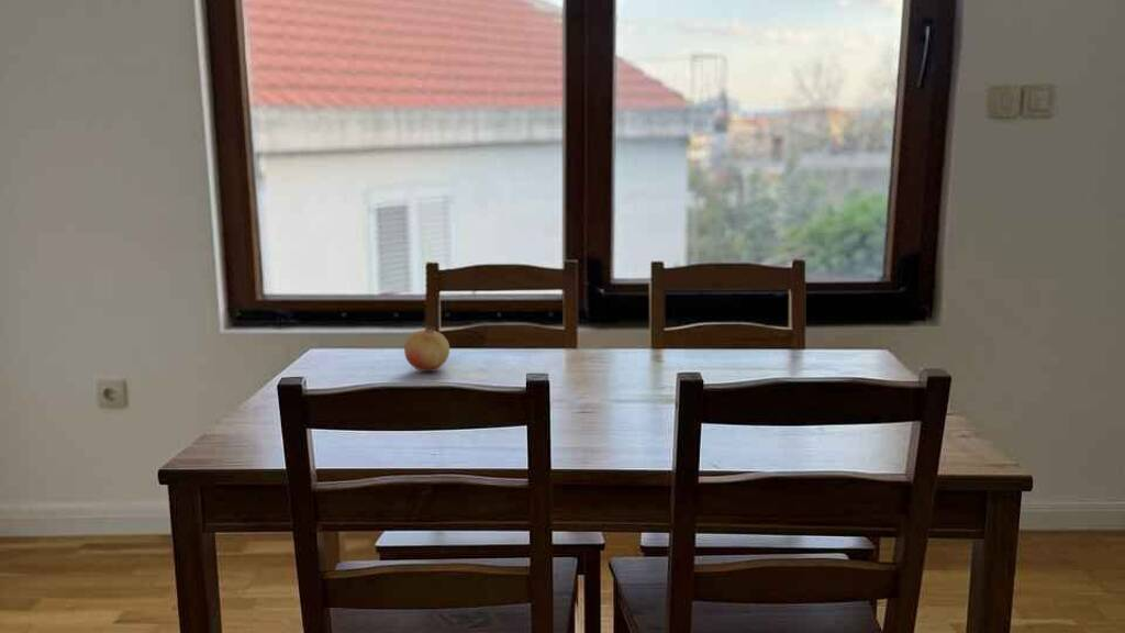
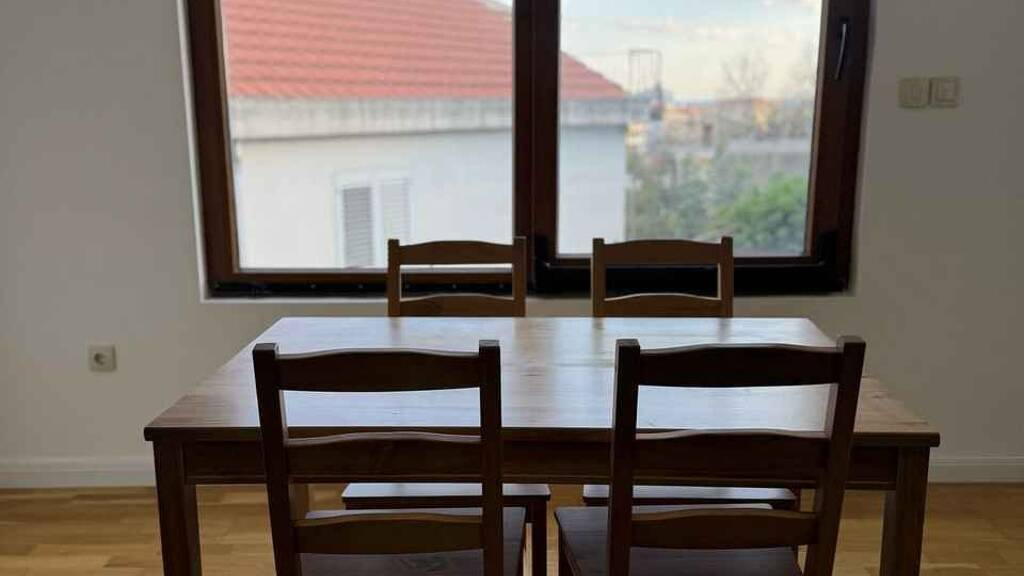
- fruit (426, 347)
